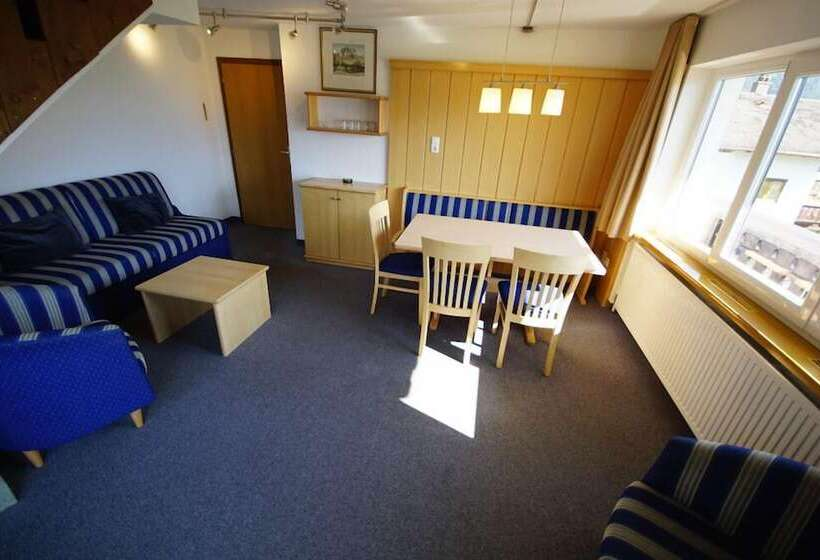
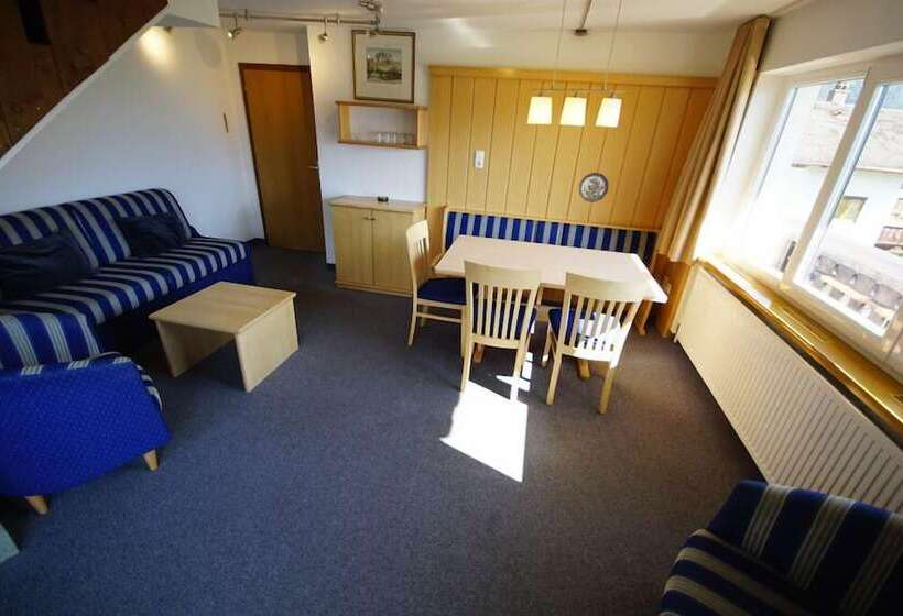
+ decorative plate (592, 187)
